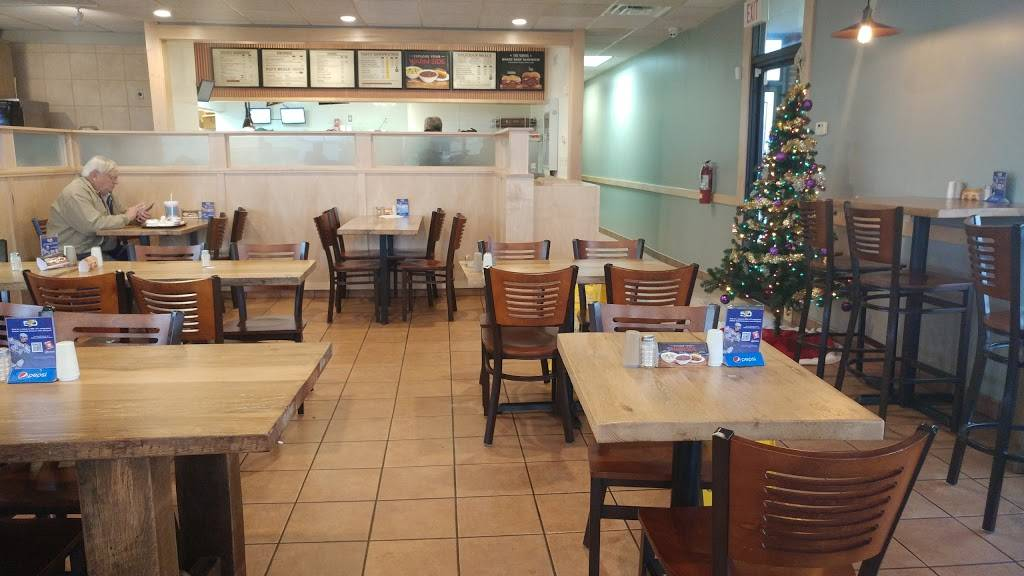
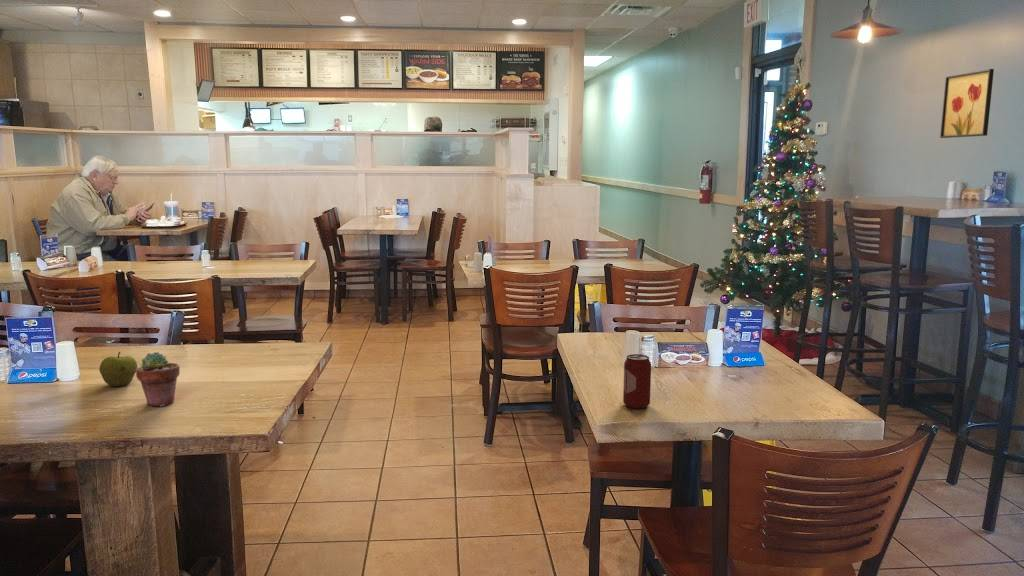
+ apple (118, 368)
+ wall art (967, 105)
+ beverage can (637, 380)
+ potted succulent (158, 377)
